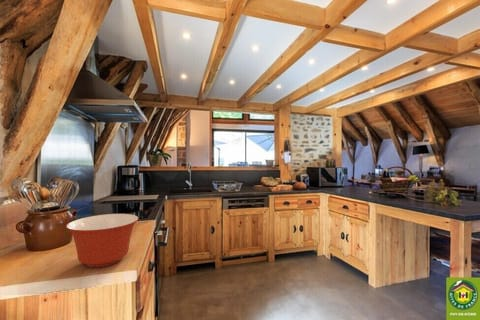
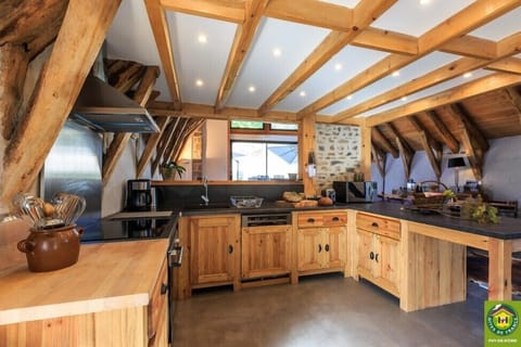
- mixing bowl (104, 240)
